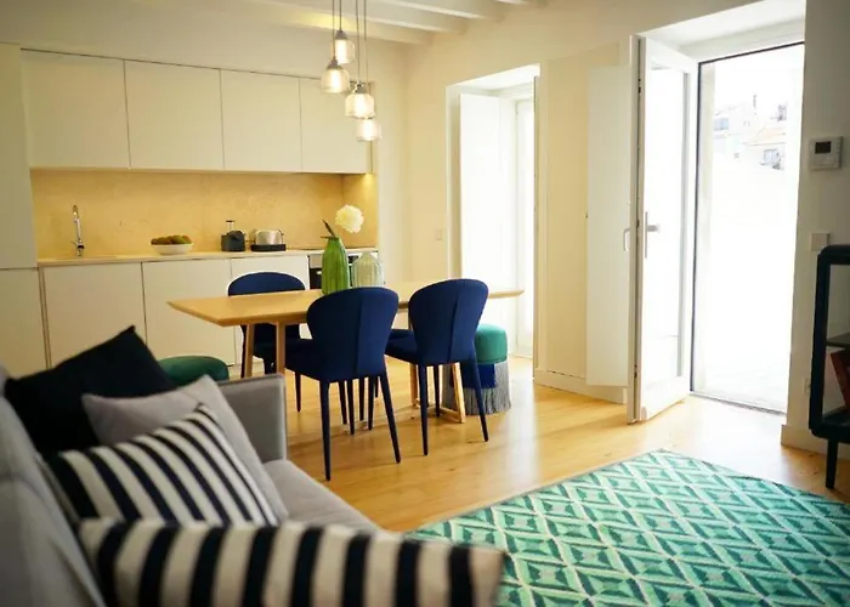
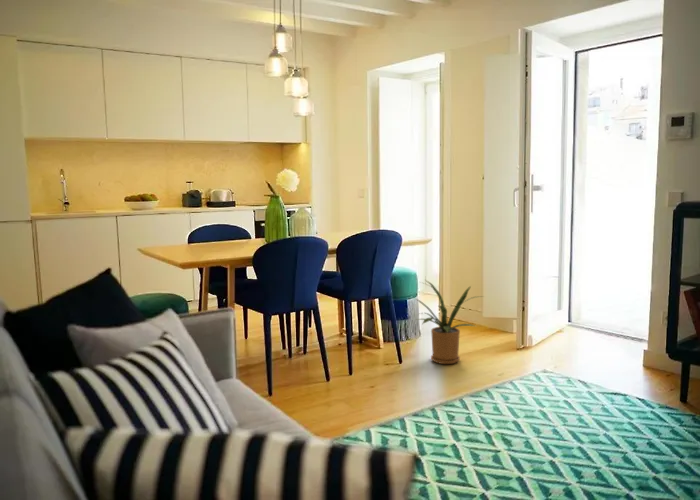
+ house plant (443, 322)
